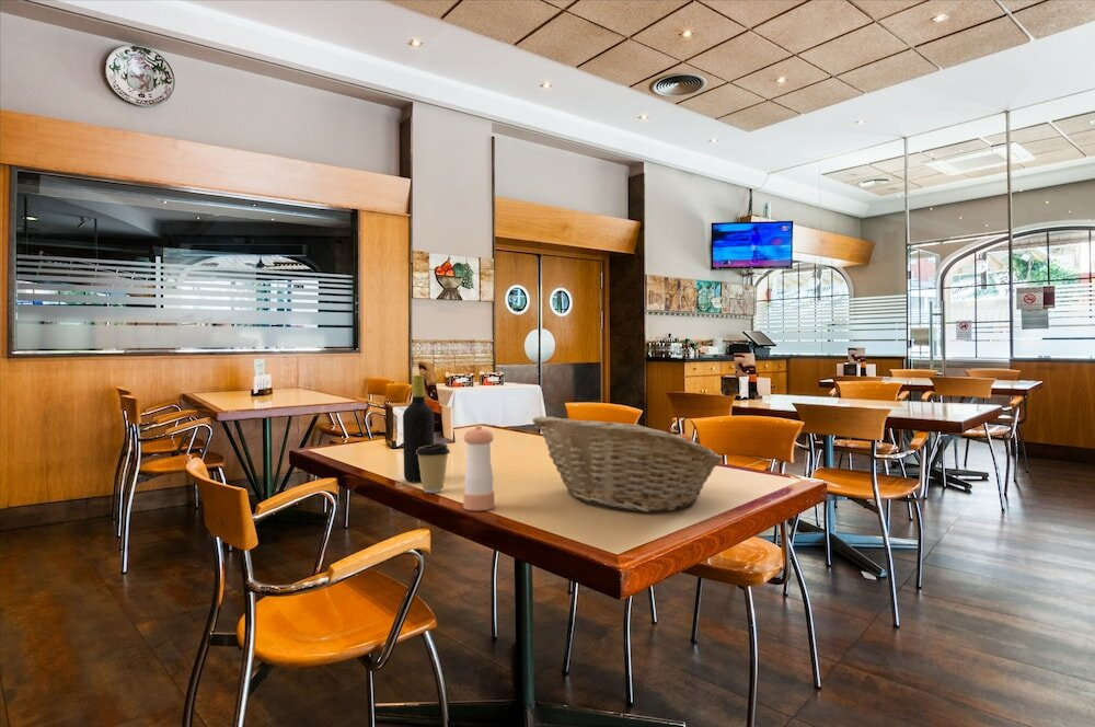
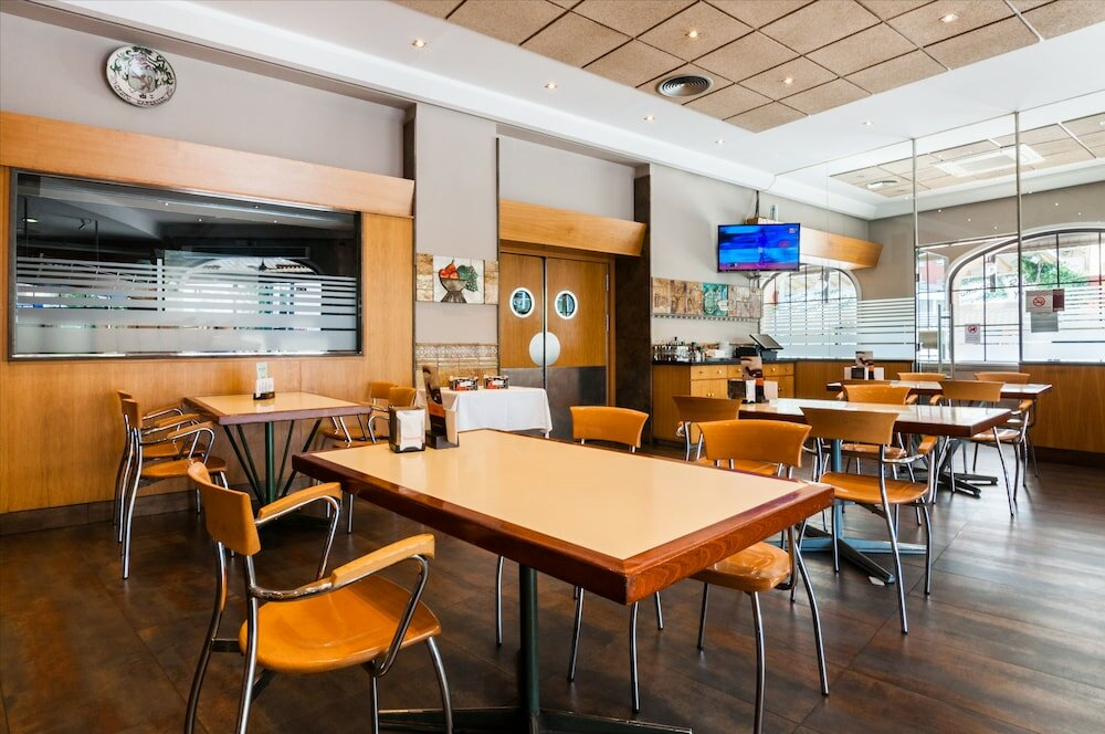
- coffee cup (433, 468)
- pepper shaker (479, 466)
- fruit basket (623, 455)
- bottle (418, 427)
